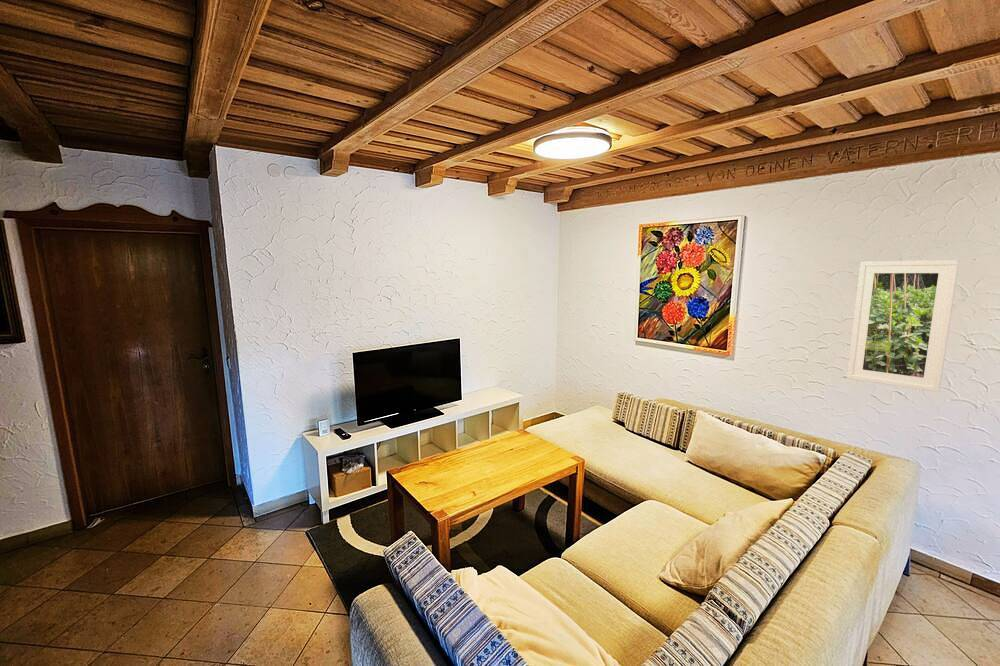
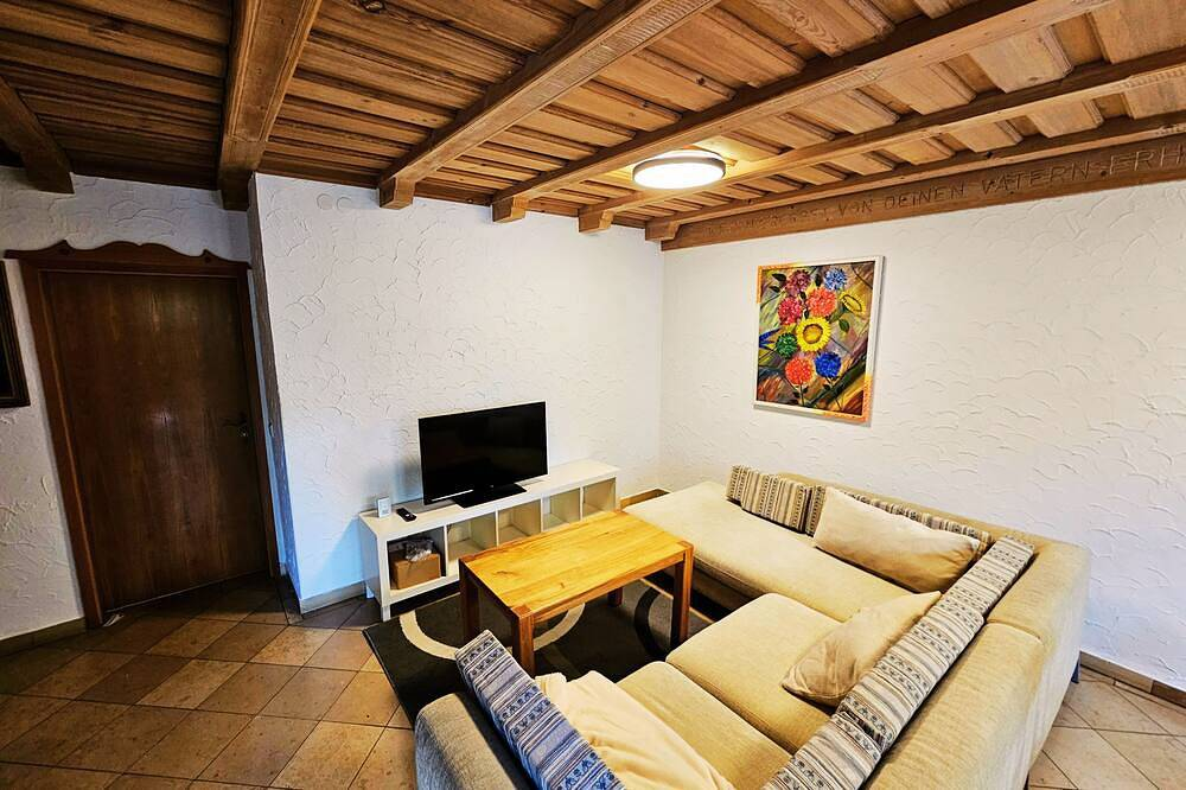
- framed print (898, 324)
